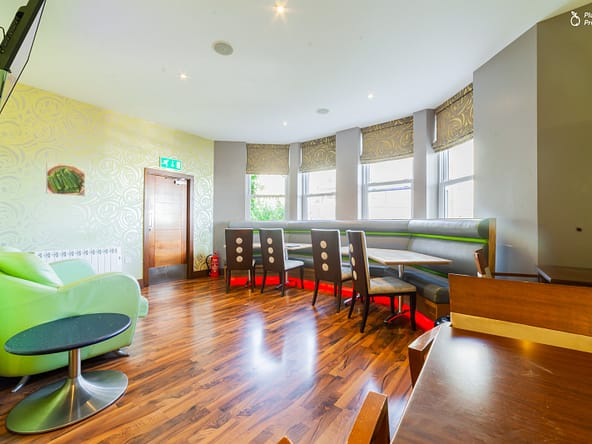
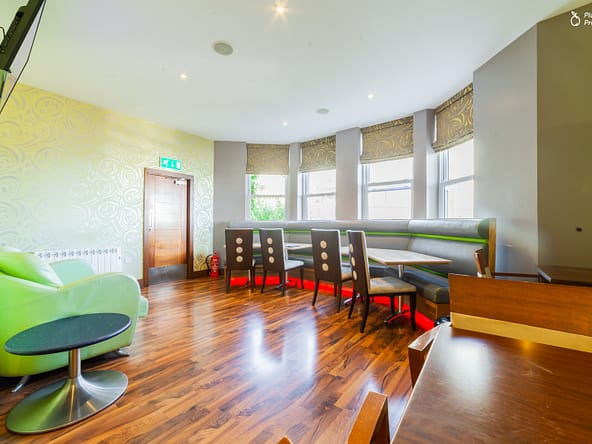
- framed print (66, 180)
